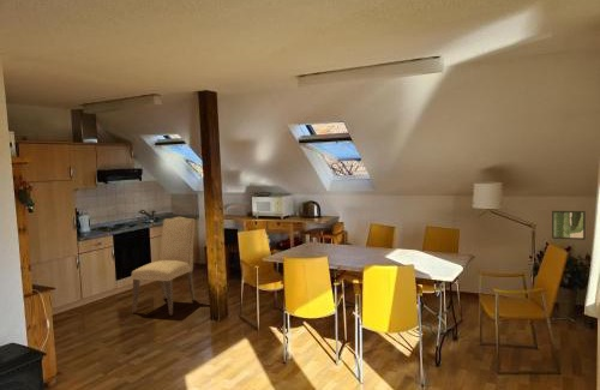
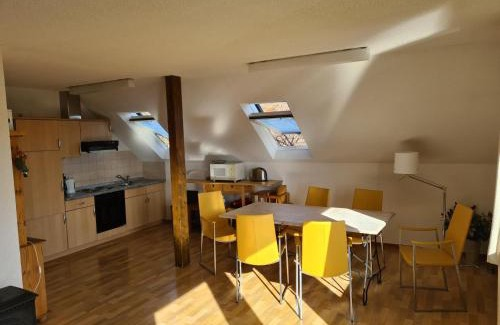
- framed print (568, 224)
- chair (166, 262)
